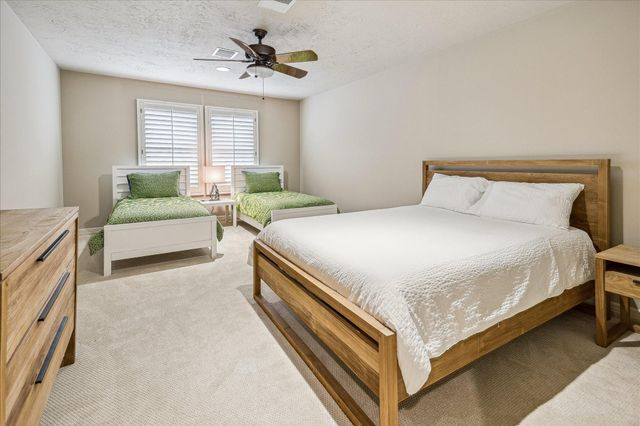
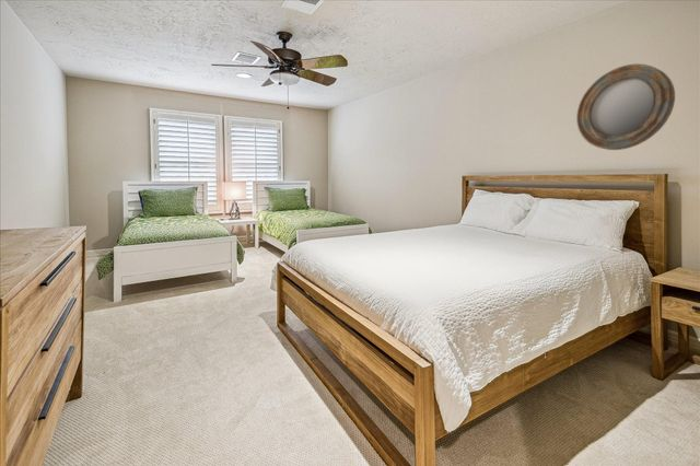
+ home mirror (620, 108)
